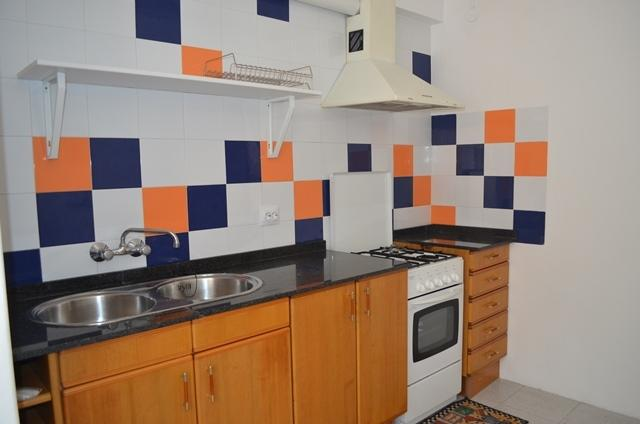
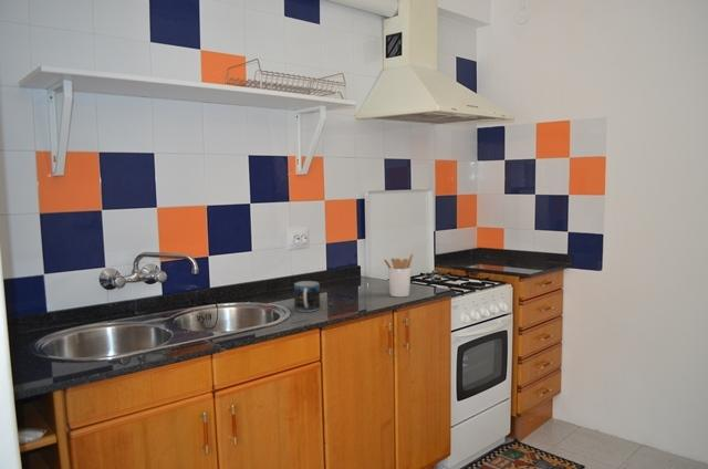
+ utensil holder (399, 274)
+ mug (306, 298)
